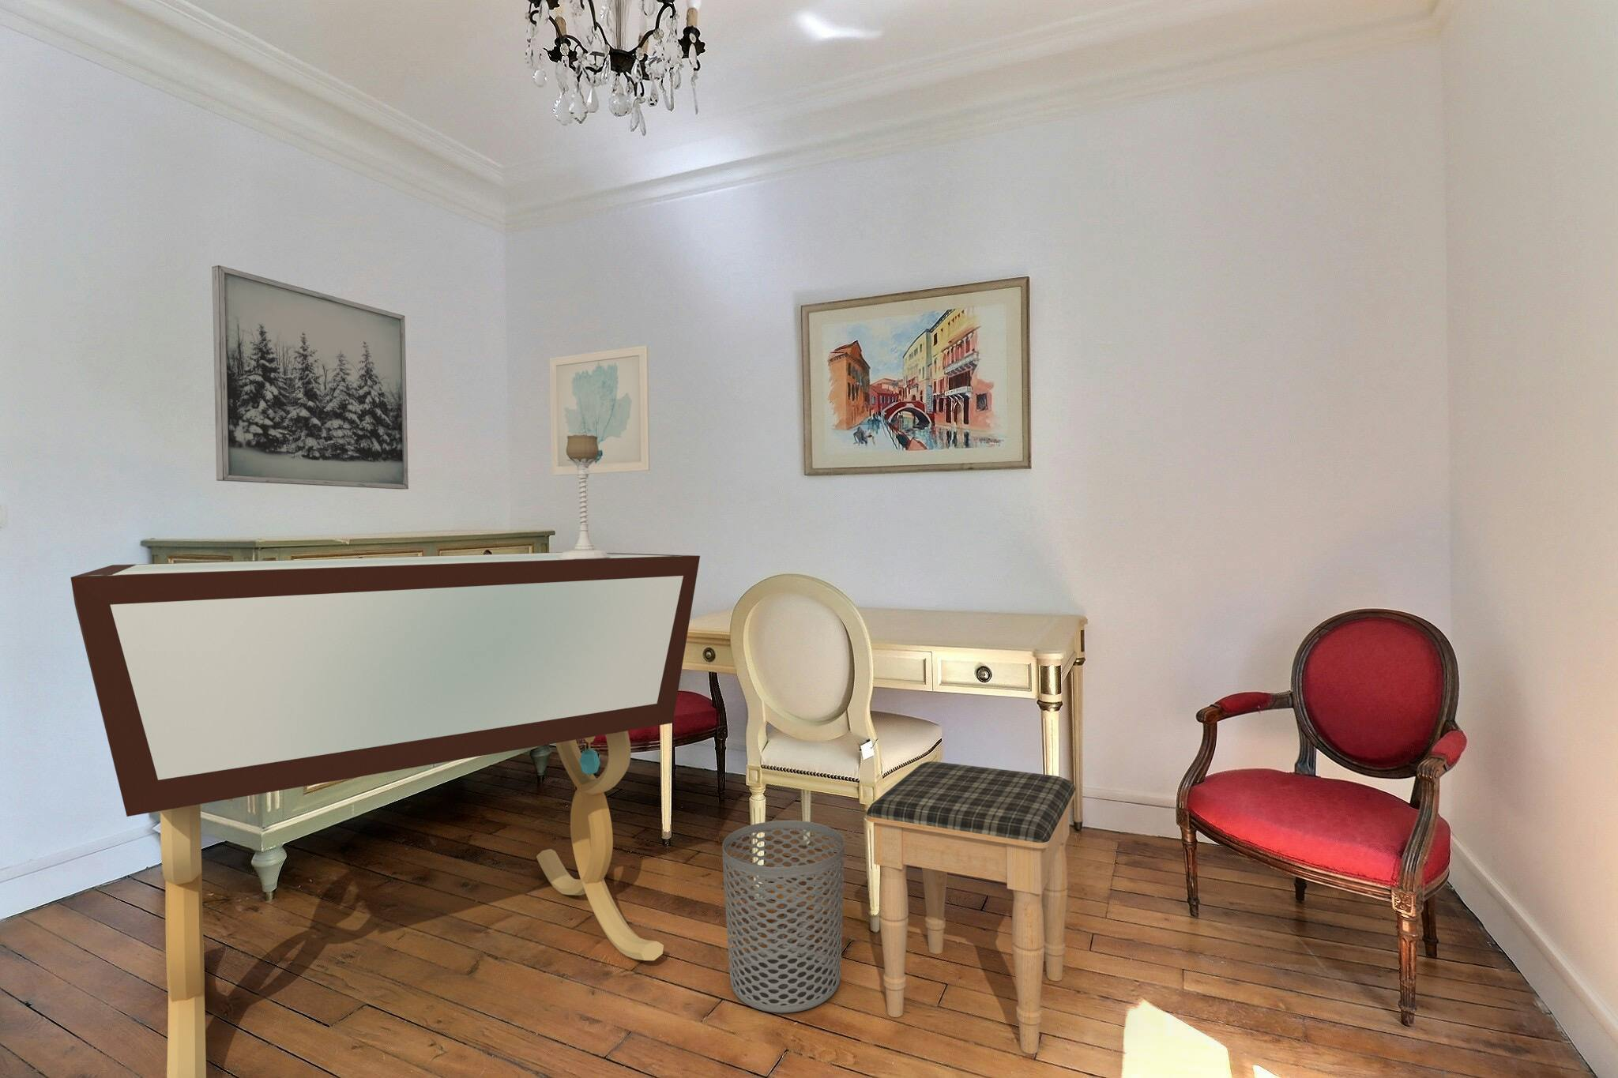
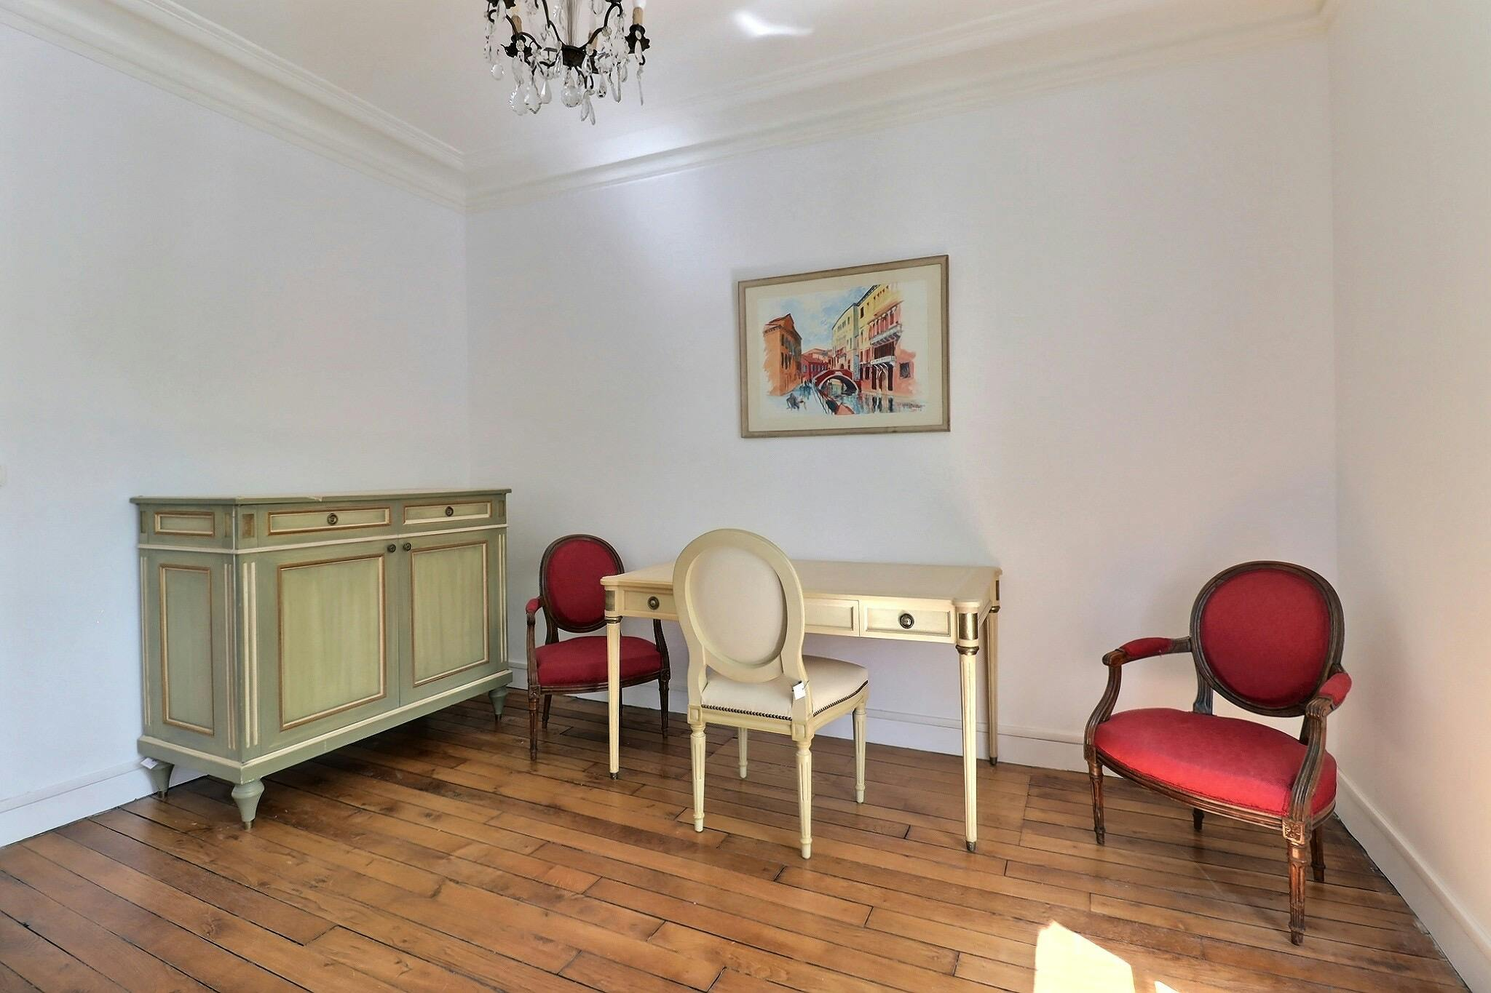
- wall art (320, 390)
- wall art (598, 413)
- footstool (976, 877)
- coffee table (413, 766)
- waste bin (784, 912)
- candle holder (583, 496)
